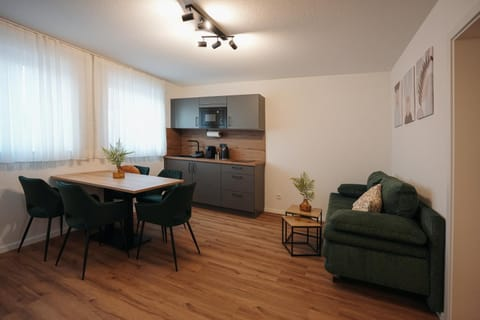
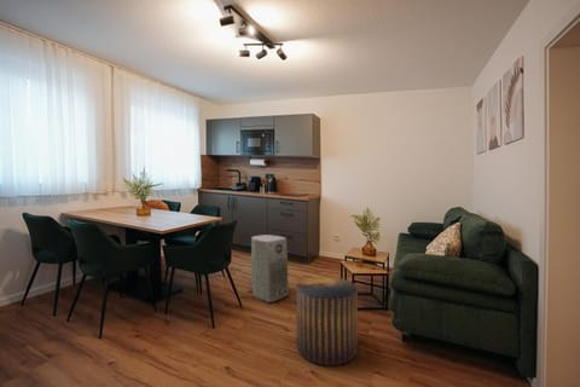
+ air purifier (268, 265)
+ stool (326, 316)
